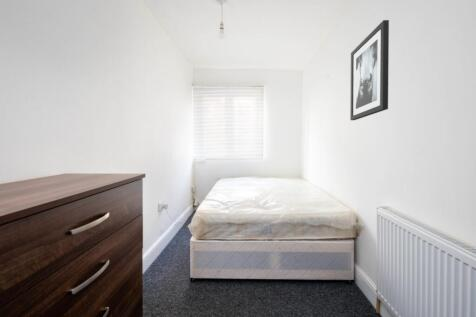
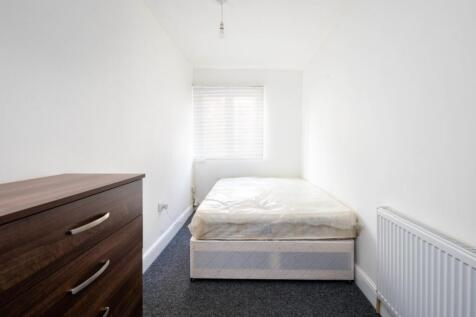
- wall art (366, 77)
